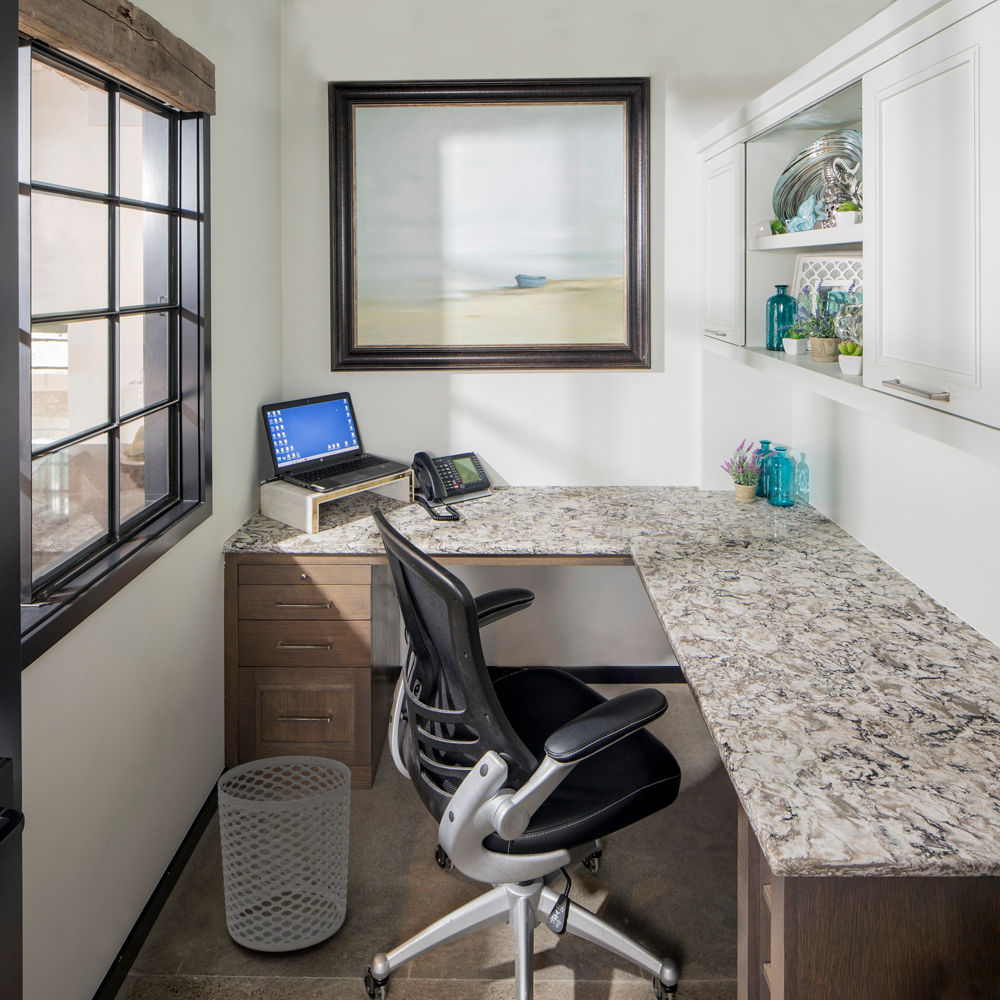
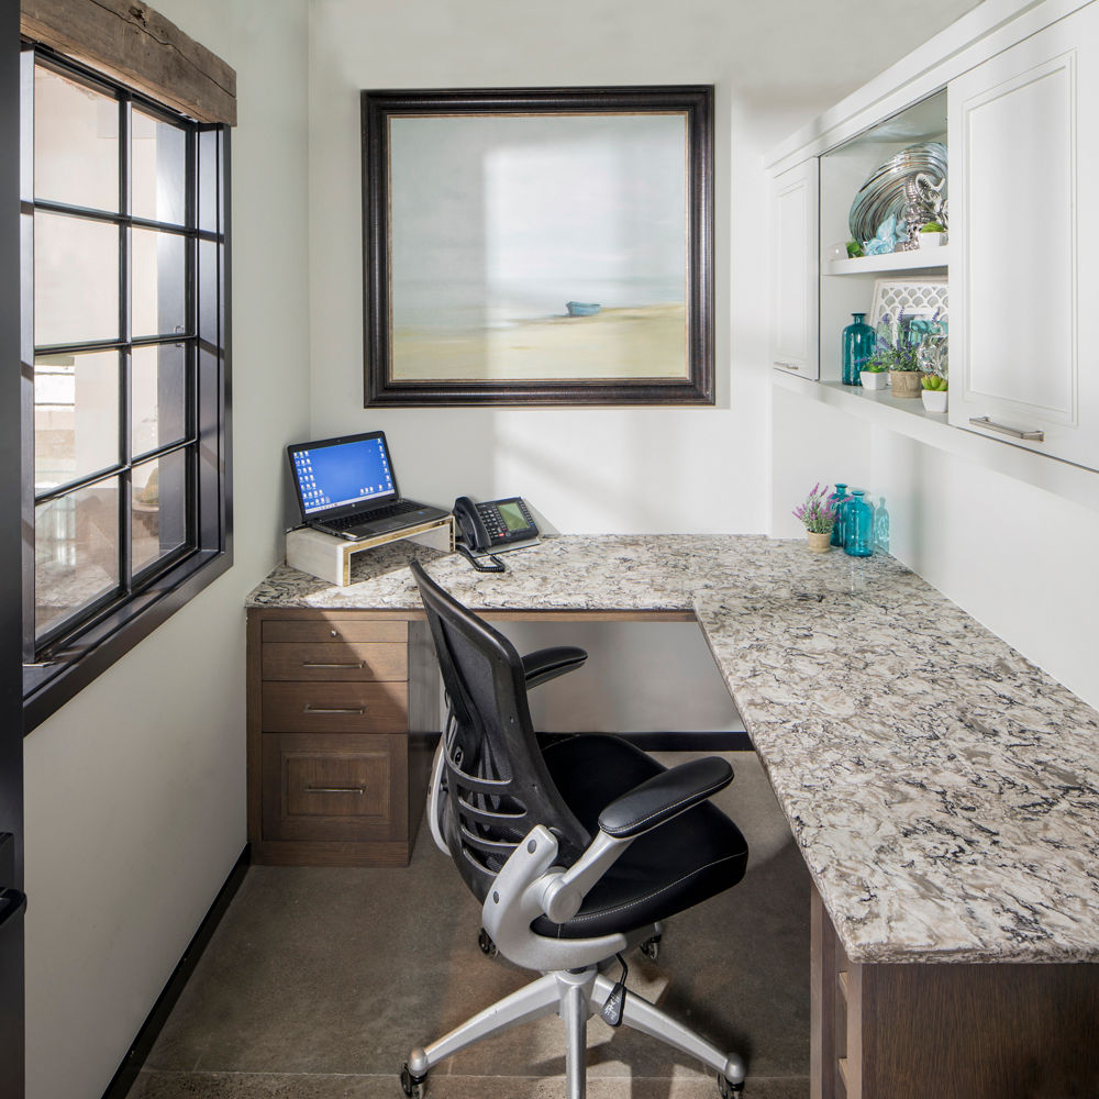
- waste bin (285, 852)
